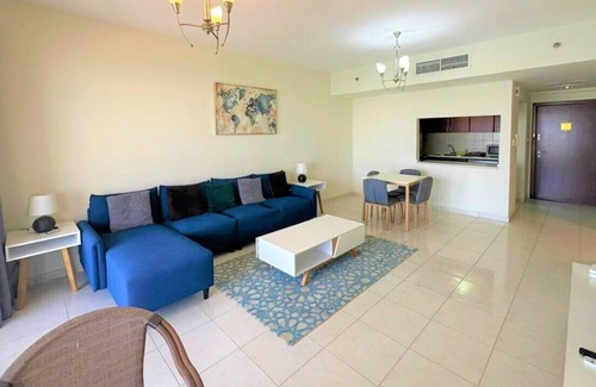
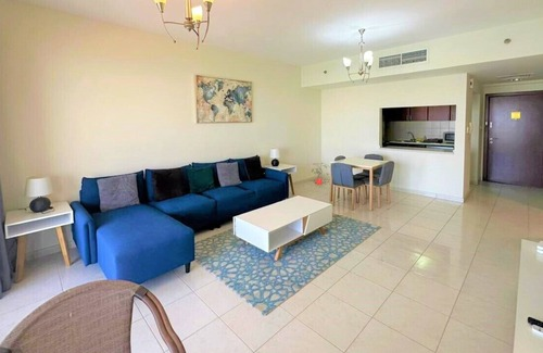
+ potted plant (319, 173)
